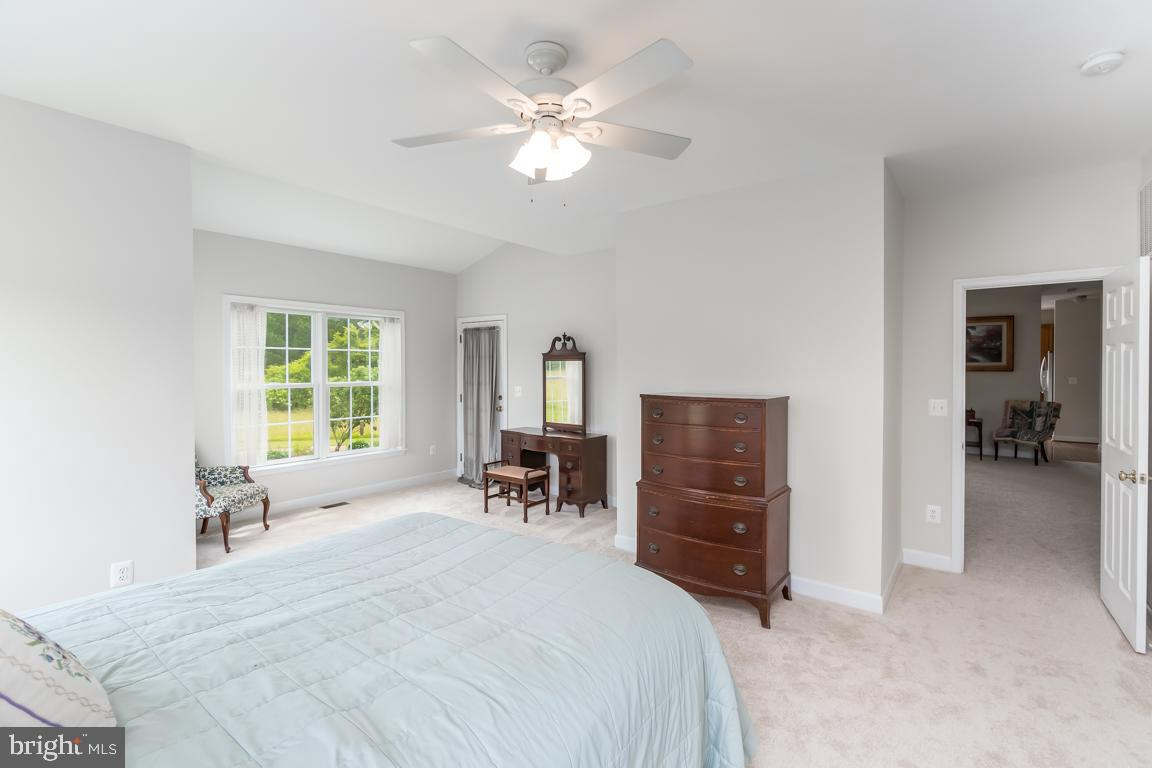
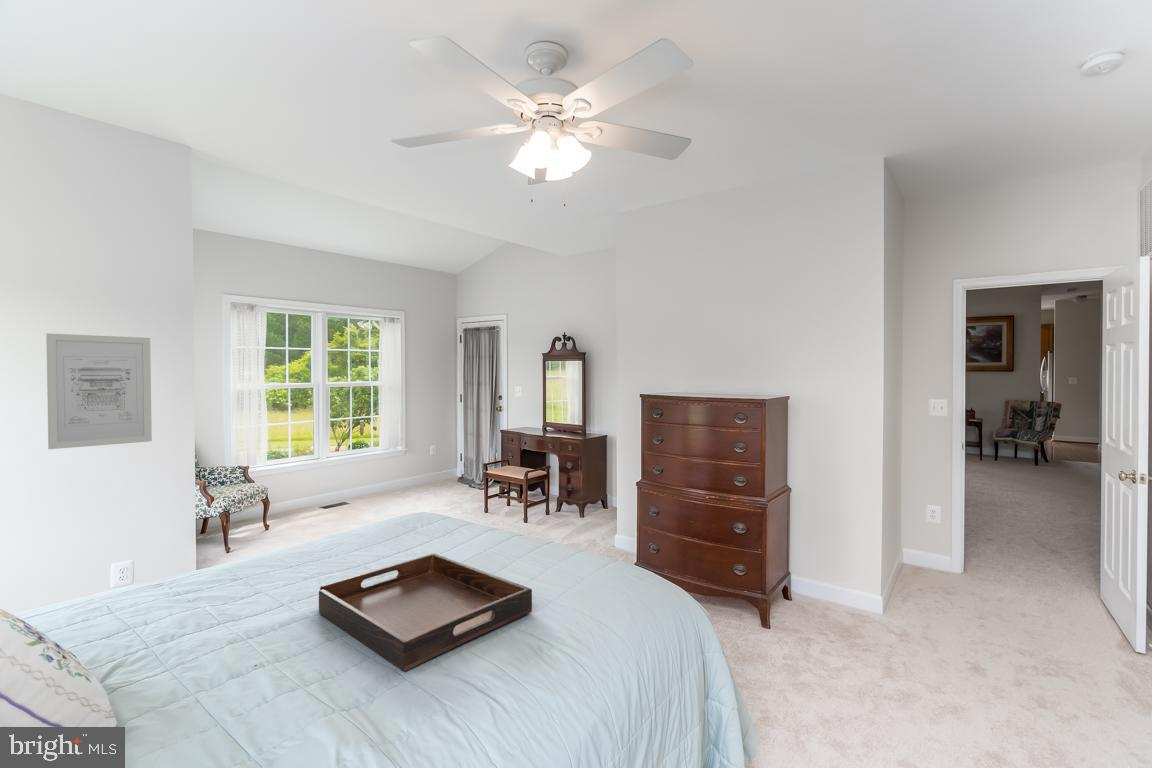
+ serving tray (422, 599)
+ wall art (102, 390)
